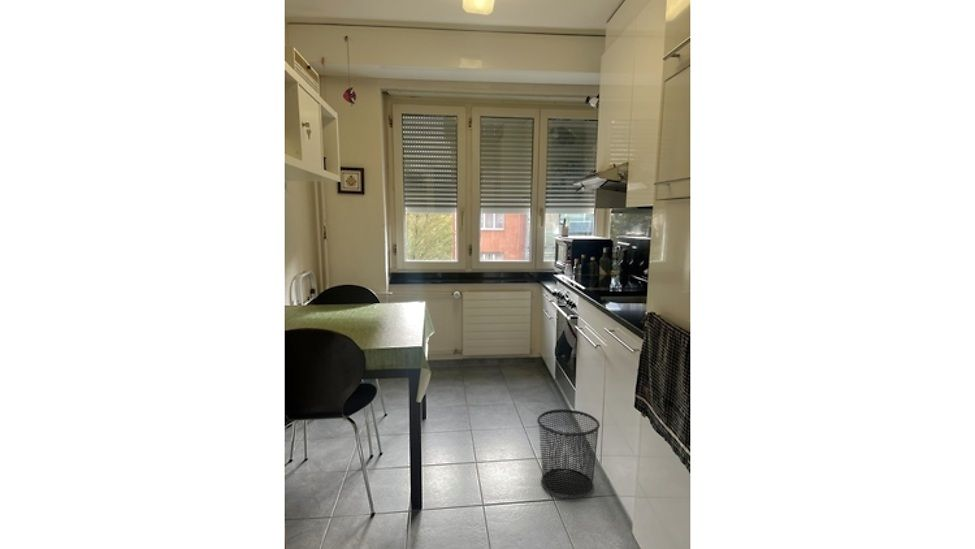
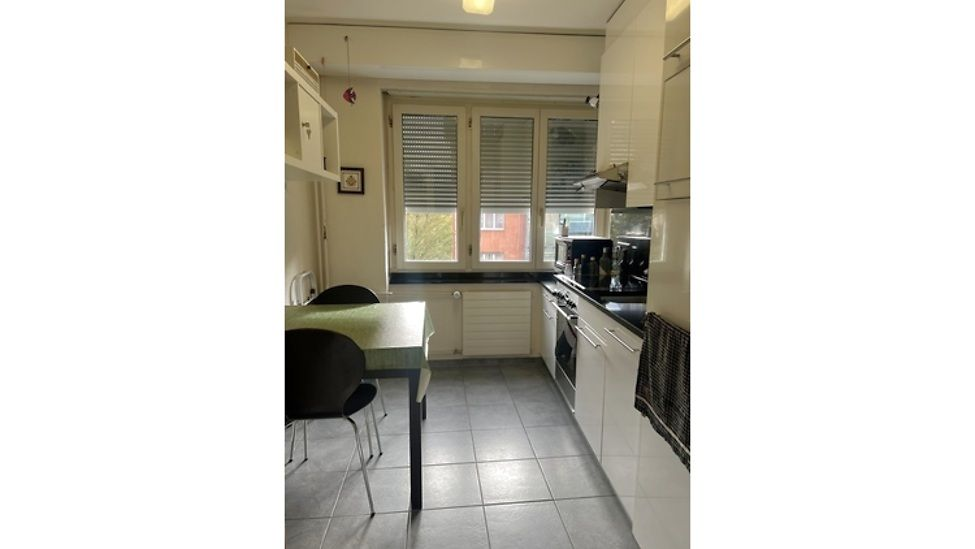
- waste bin (567, 451)
